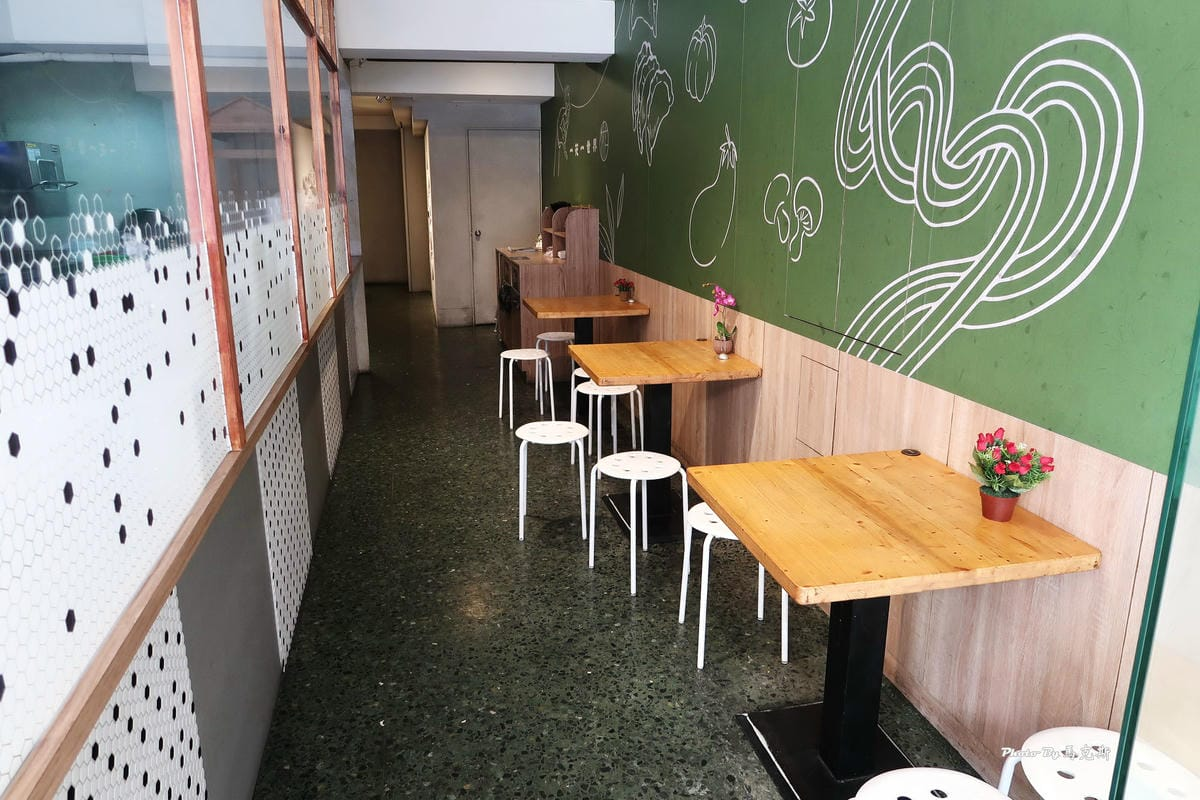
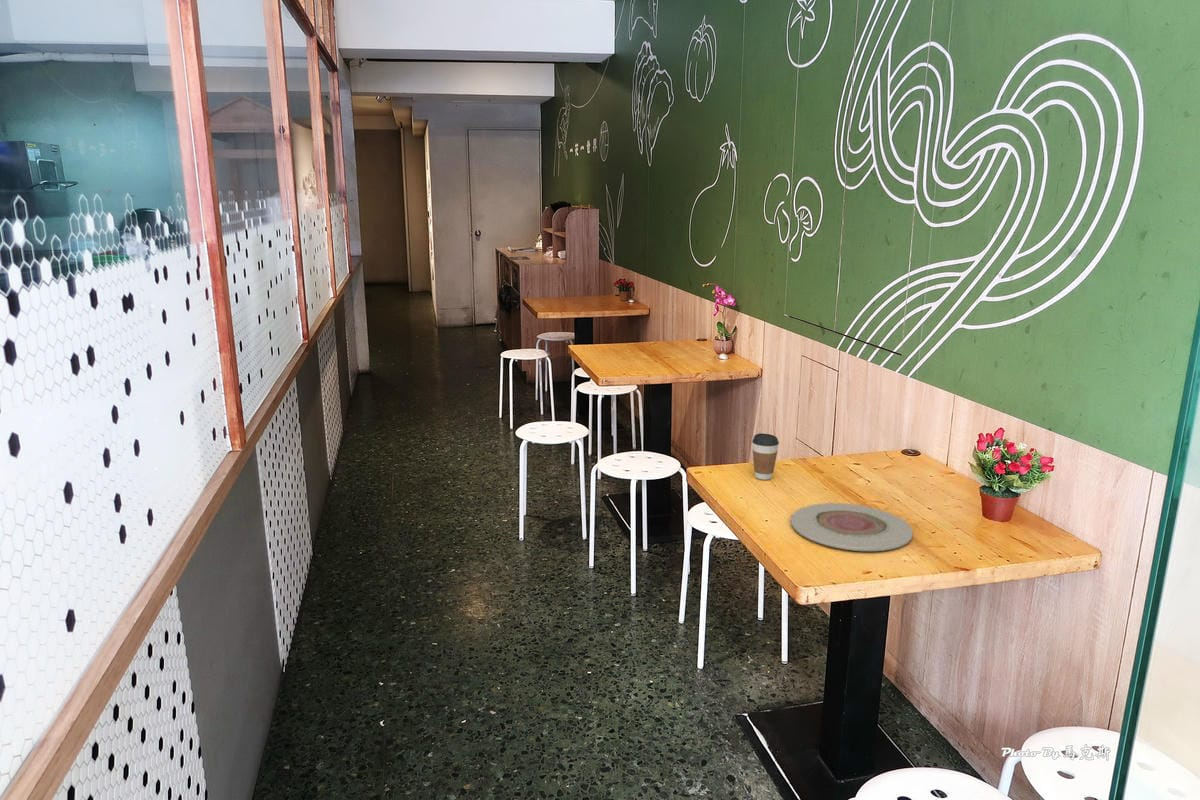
+ coffee cup (764, 456)
+ plate (850, 524)
